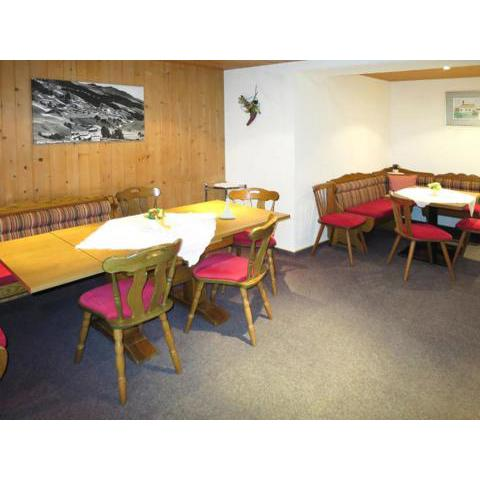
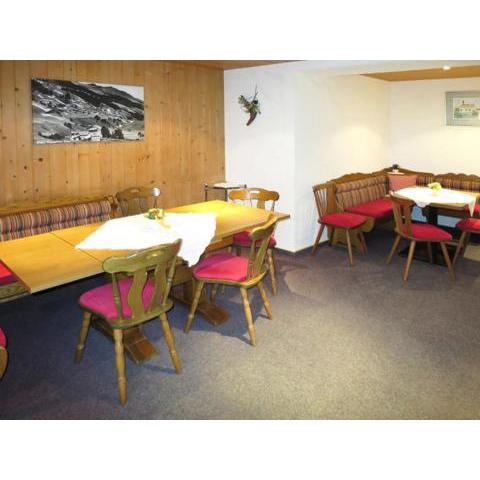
- candle holder (227, 206)
